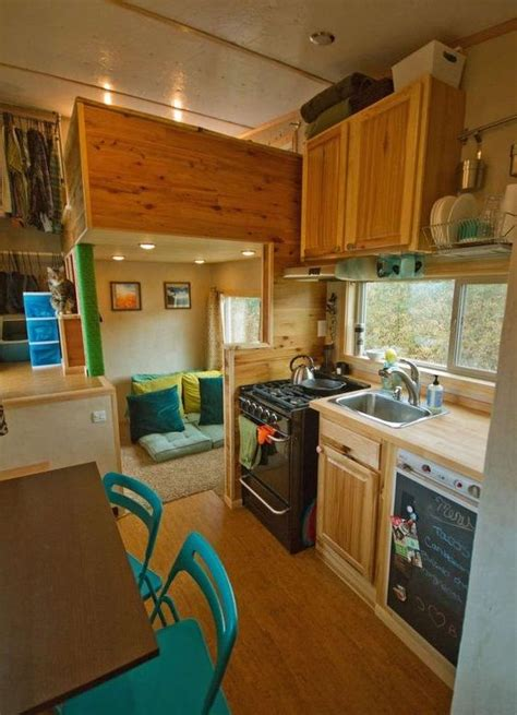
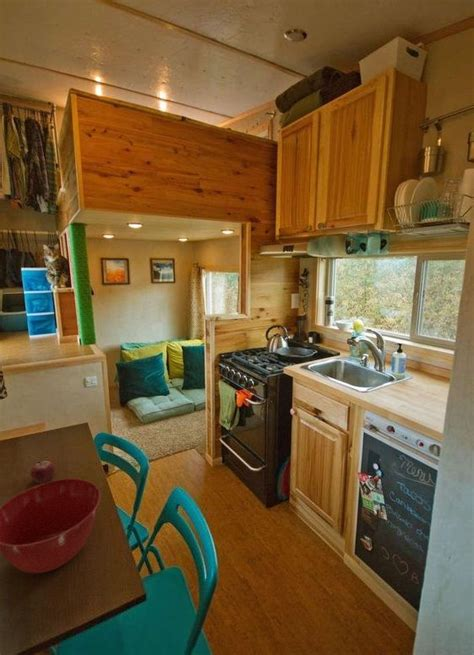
+ fruit (42, 469)
+ mixing bowl (50, 529)
